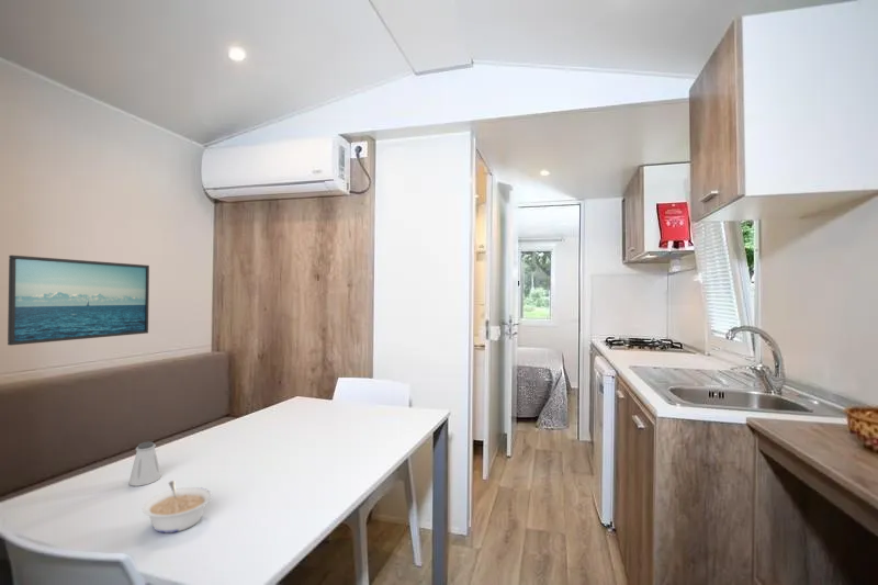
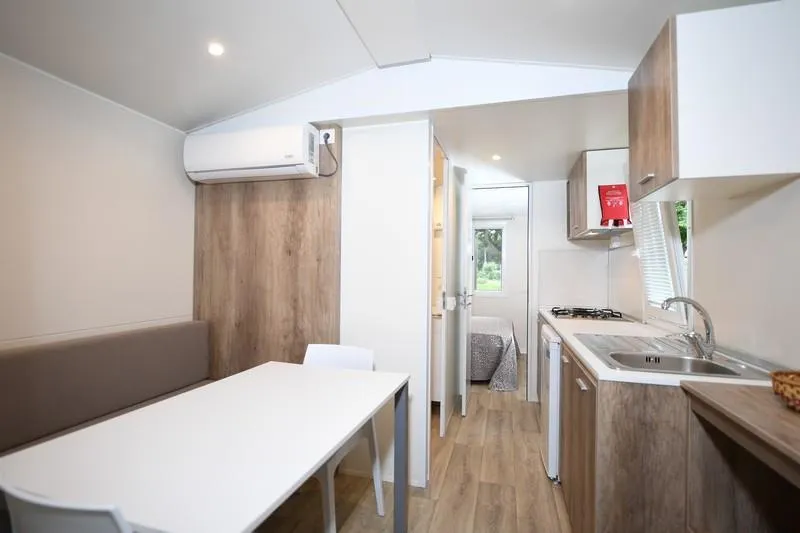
- saltshaker (145, 461)
- legume (176, 508)
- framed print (88, 300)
